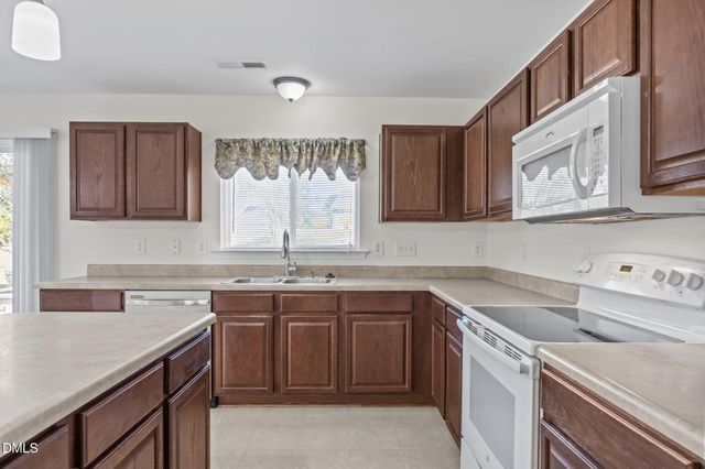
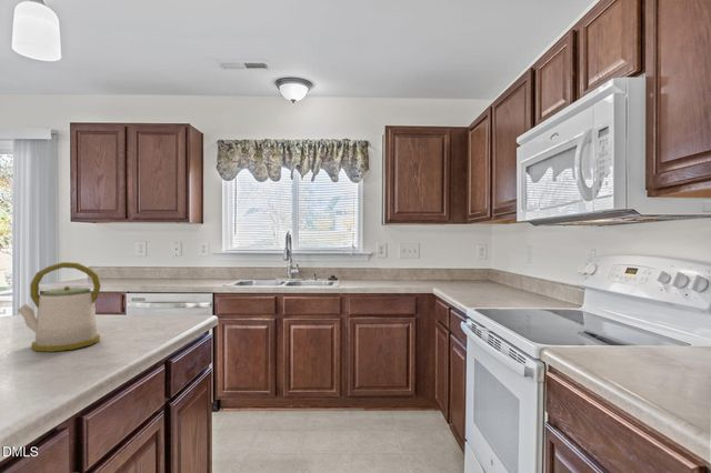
+ kettle (60, 303)
